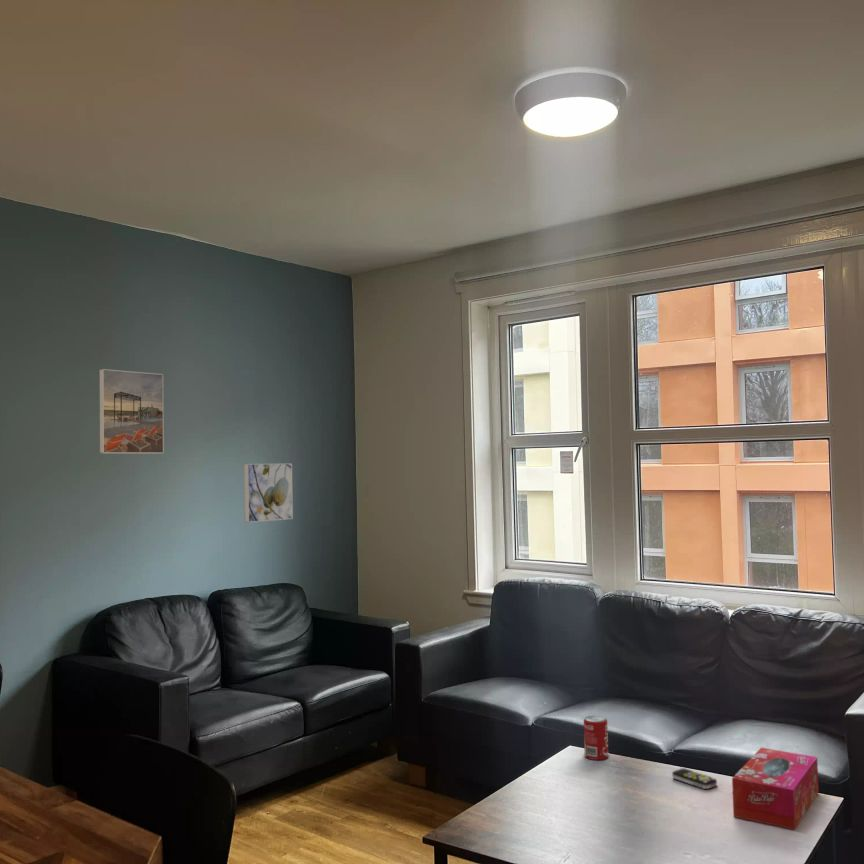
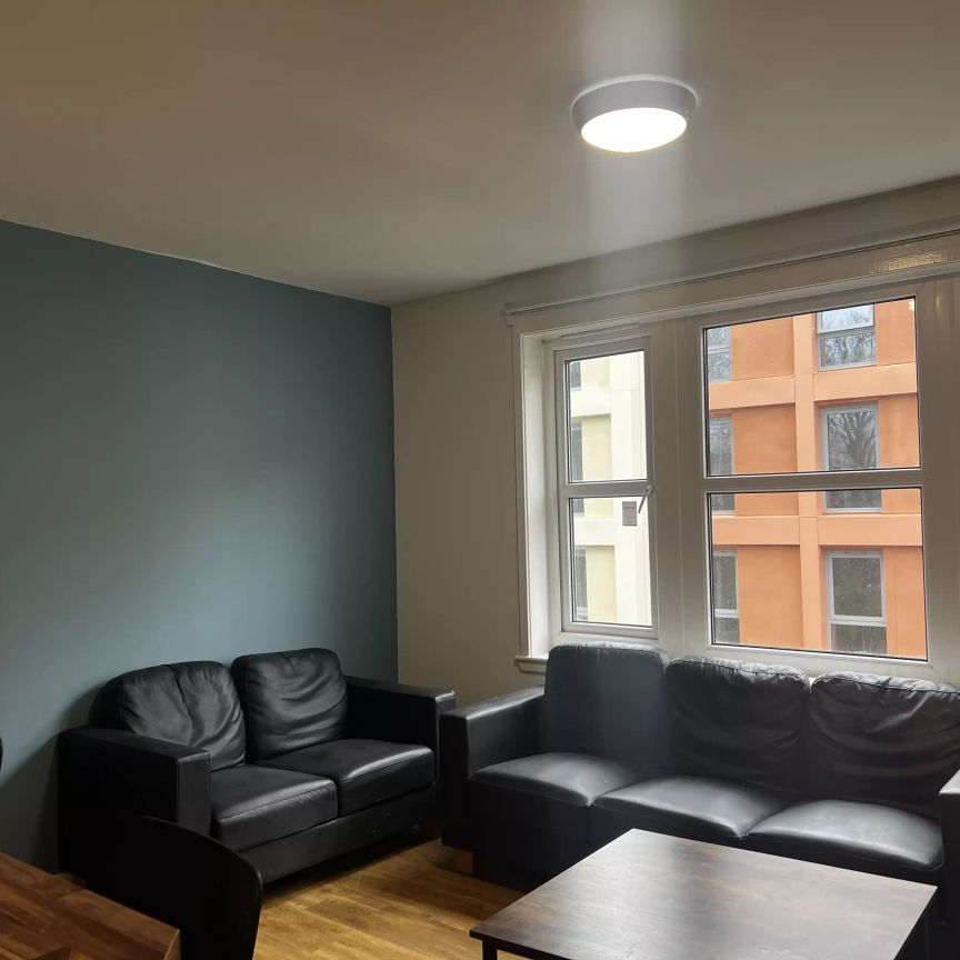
- beverage can (595, 737)
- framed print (269, 492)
- tissue box (776, 785)
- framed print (132, 412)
- remote control (694, 778)
